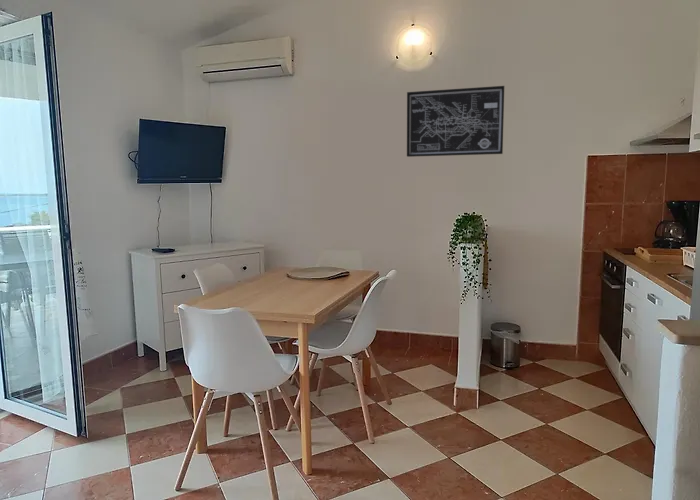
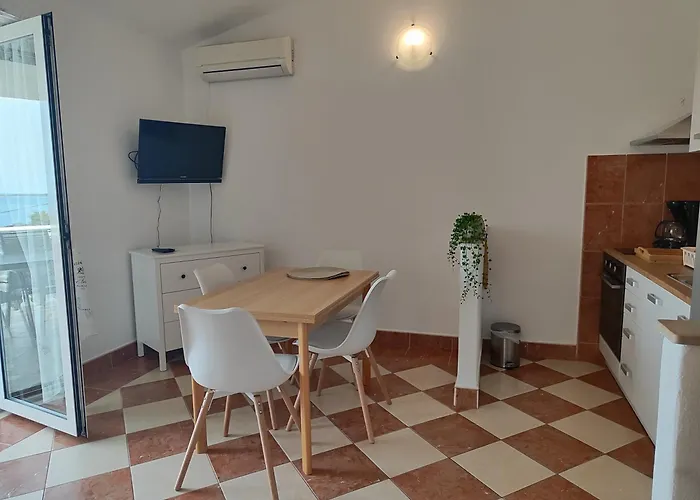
- wall art (454, 122)
